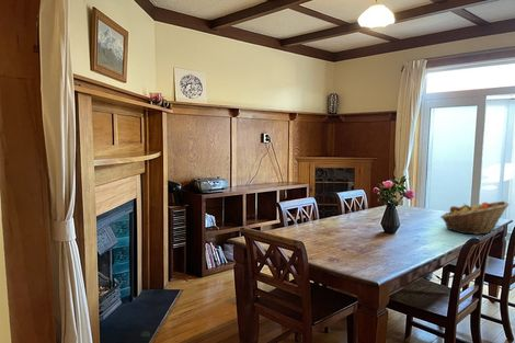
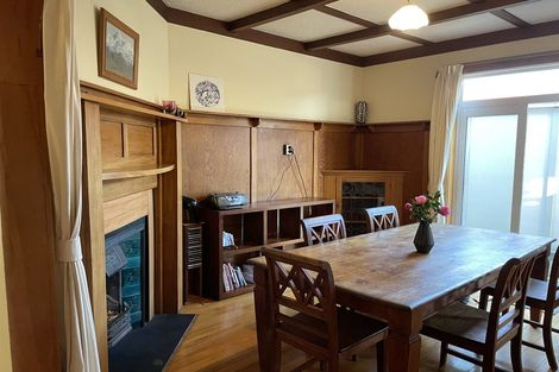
- fruit basket (473, 215)
